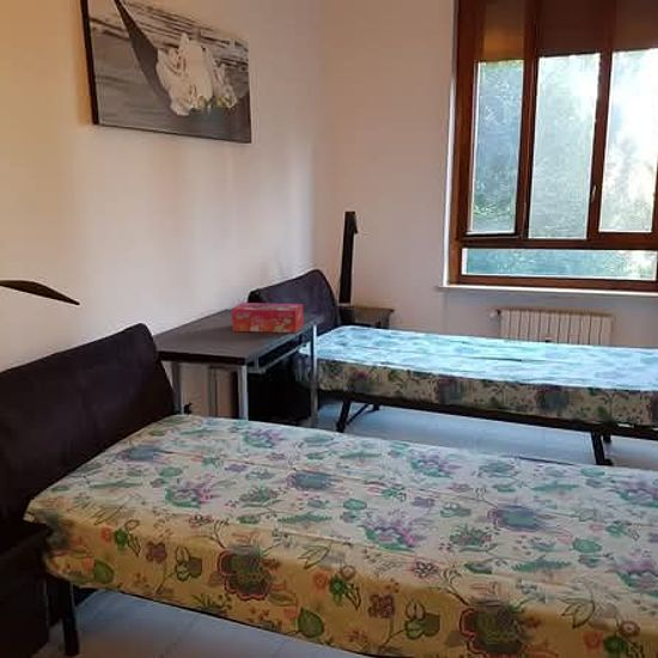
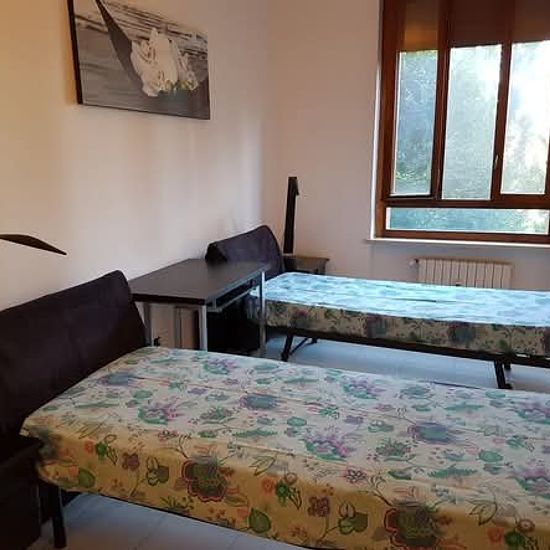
- tissue box (268, 317)
